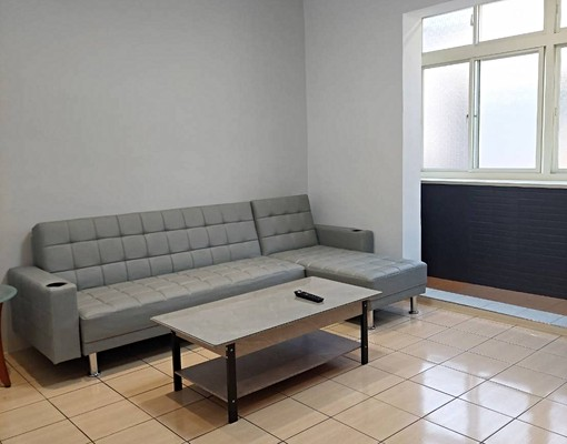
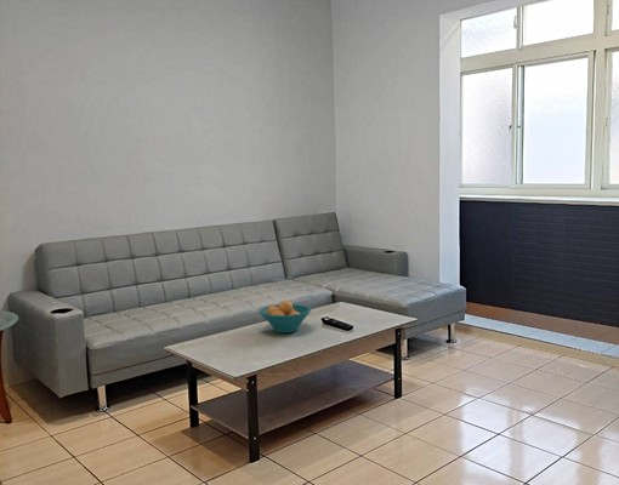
+ fruit bowl (285, 315)
